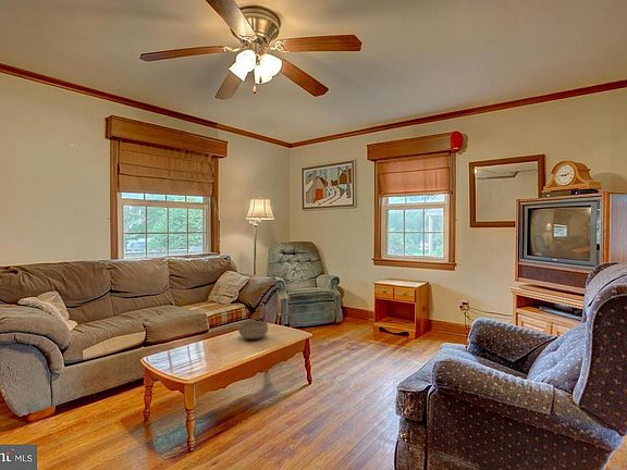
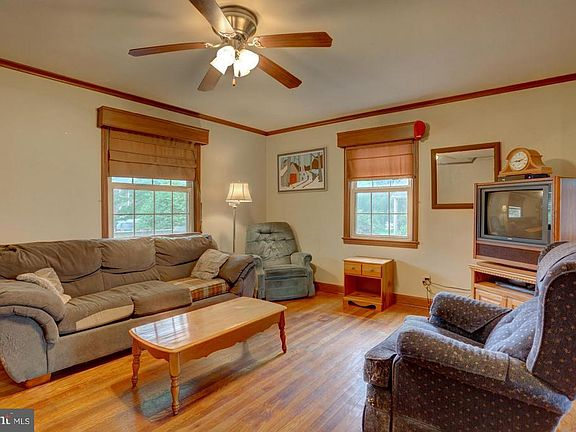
- bowl (253, 331)
